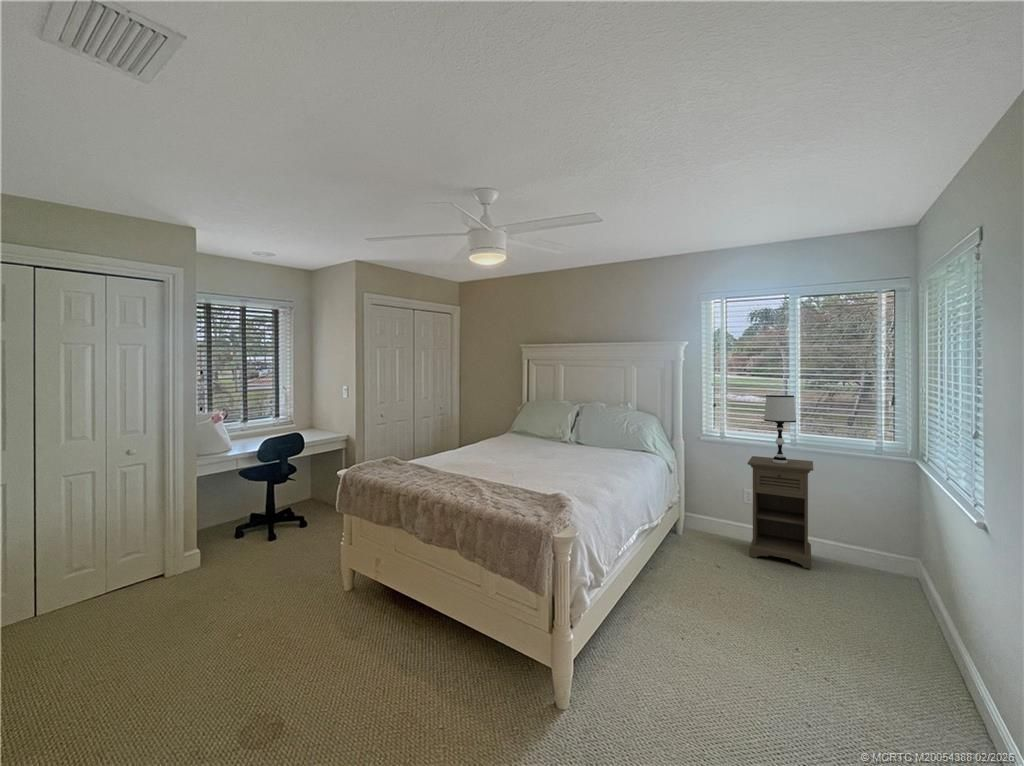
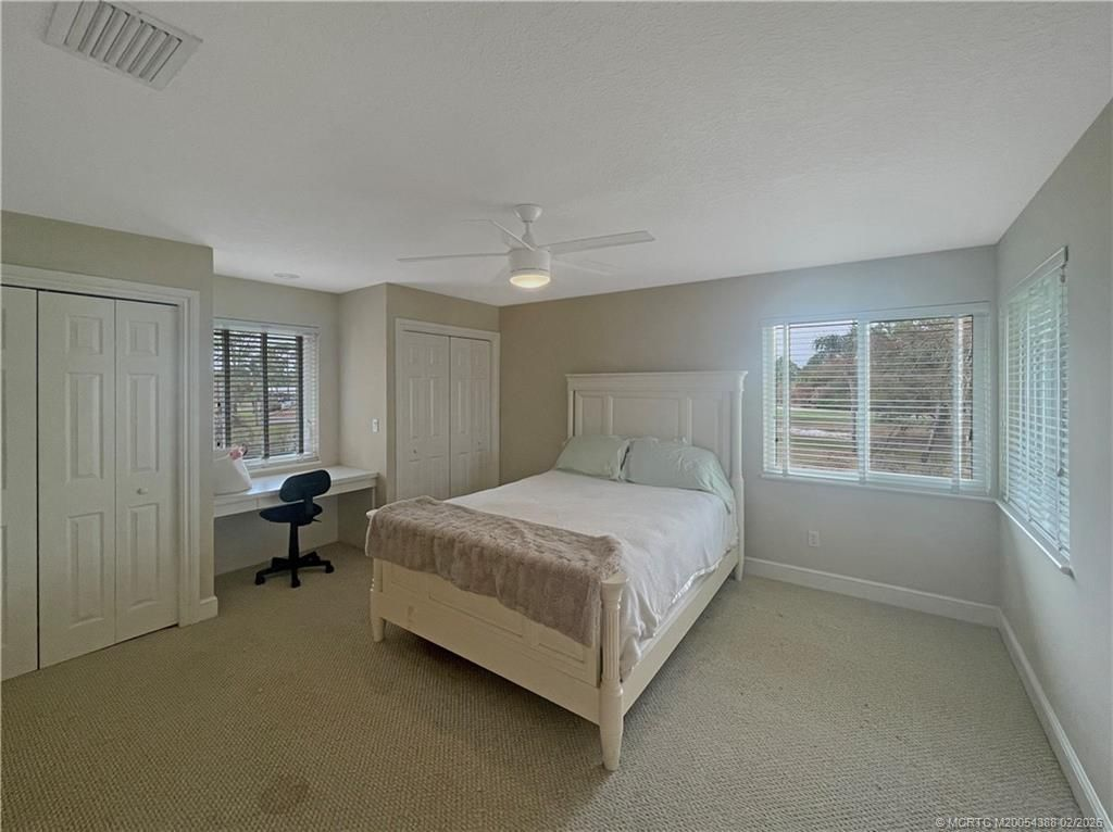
- table lamp (779, 428)
- nightstand (780, 508)
